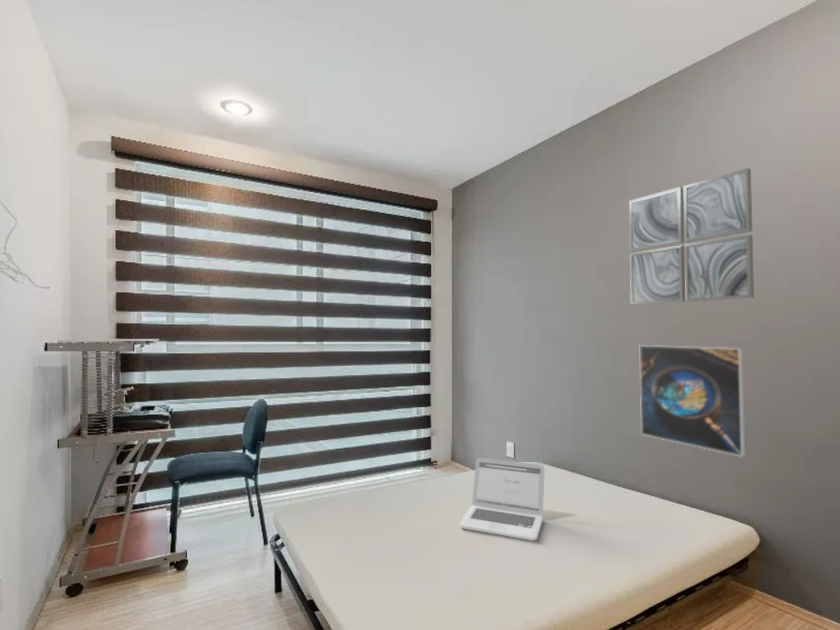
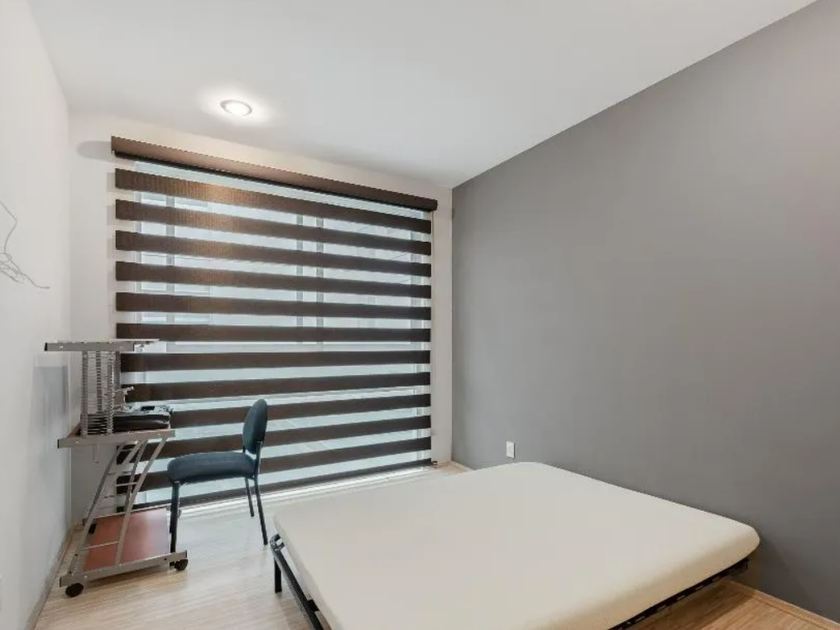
- wall art (683, 242)
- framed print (687, 395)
- laptop (503, 495)
